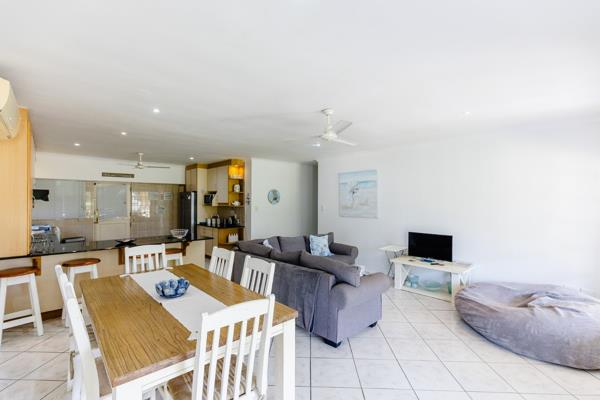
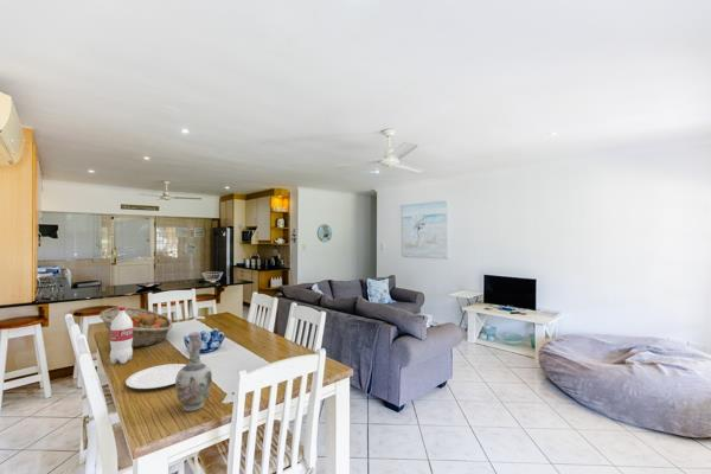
+ plate (161, 376)
+ bottle (121, 334)
+ vase (193, 370)
+ fruit basket (137, 324)
